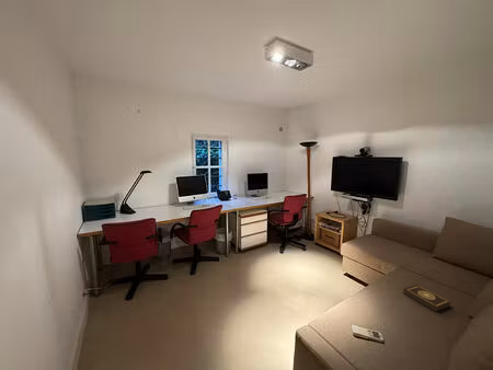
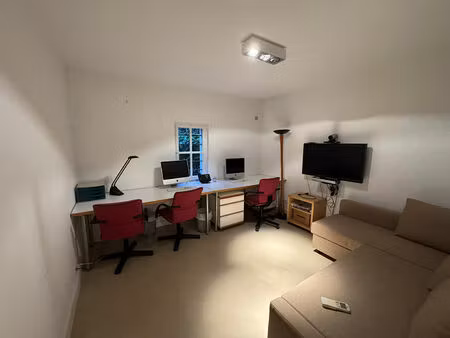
- book (425, 297)
